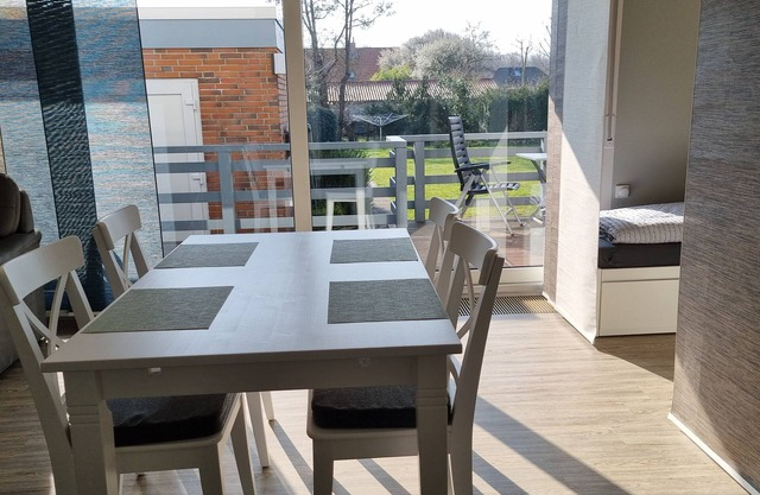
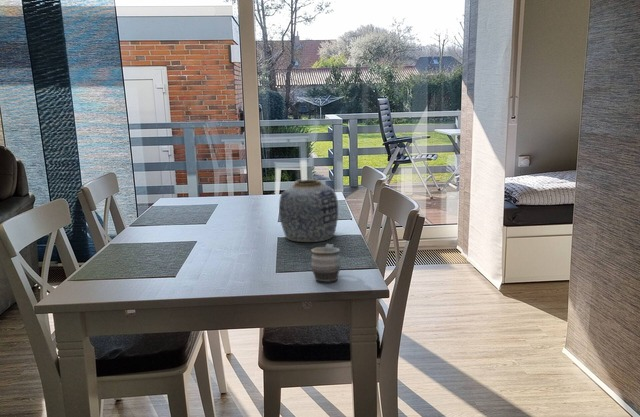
+ mug (326, 262)
+ vase (308, 208)
